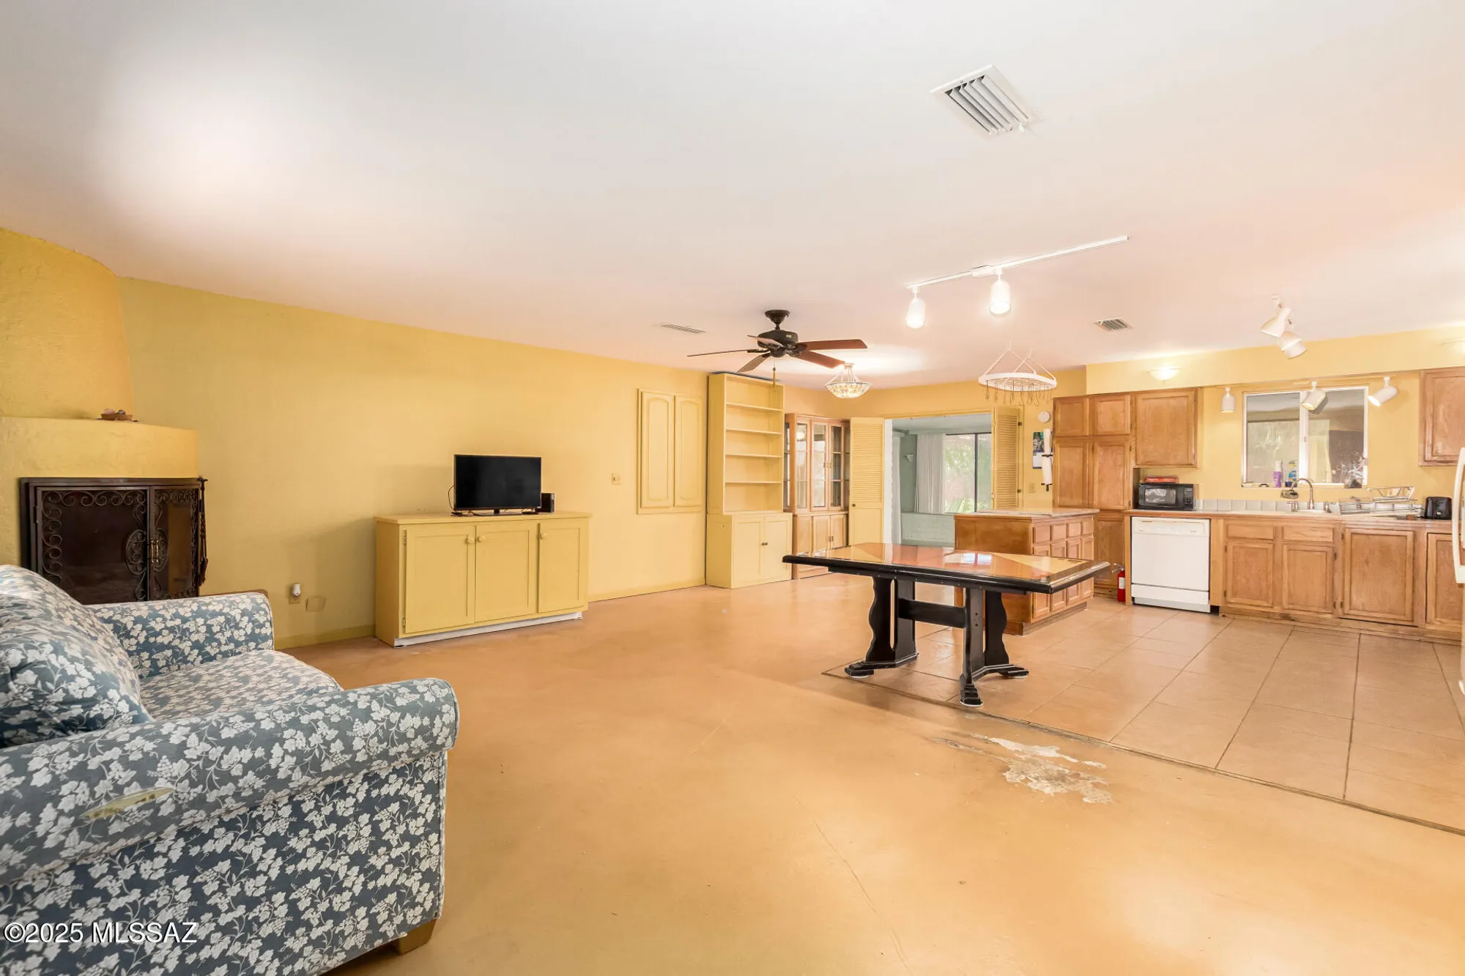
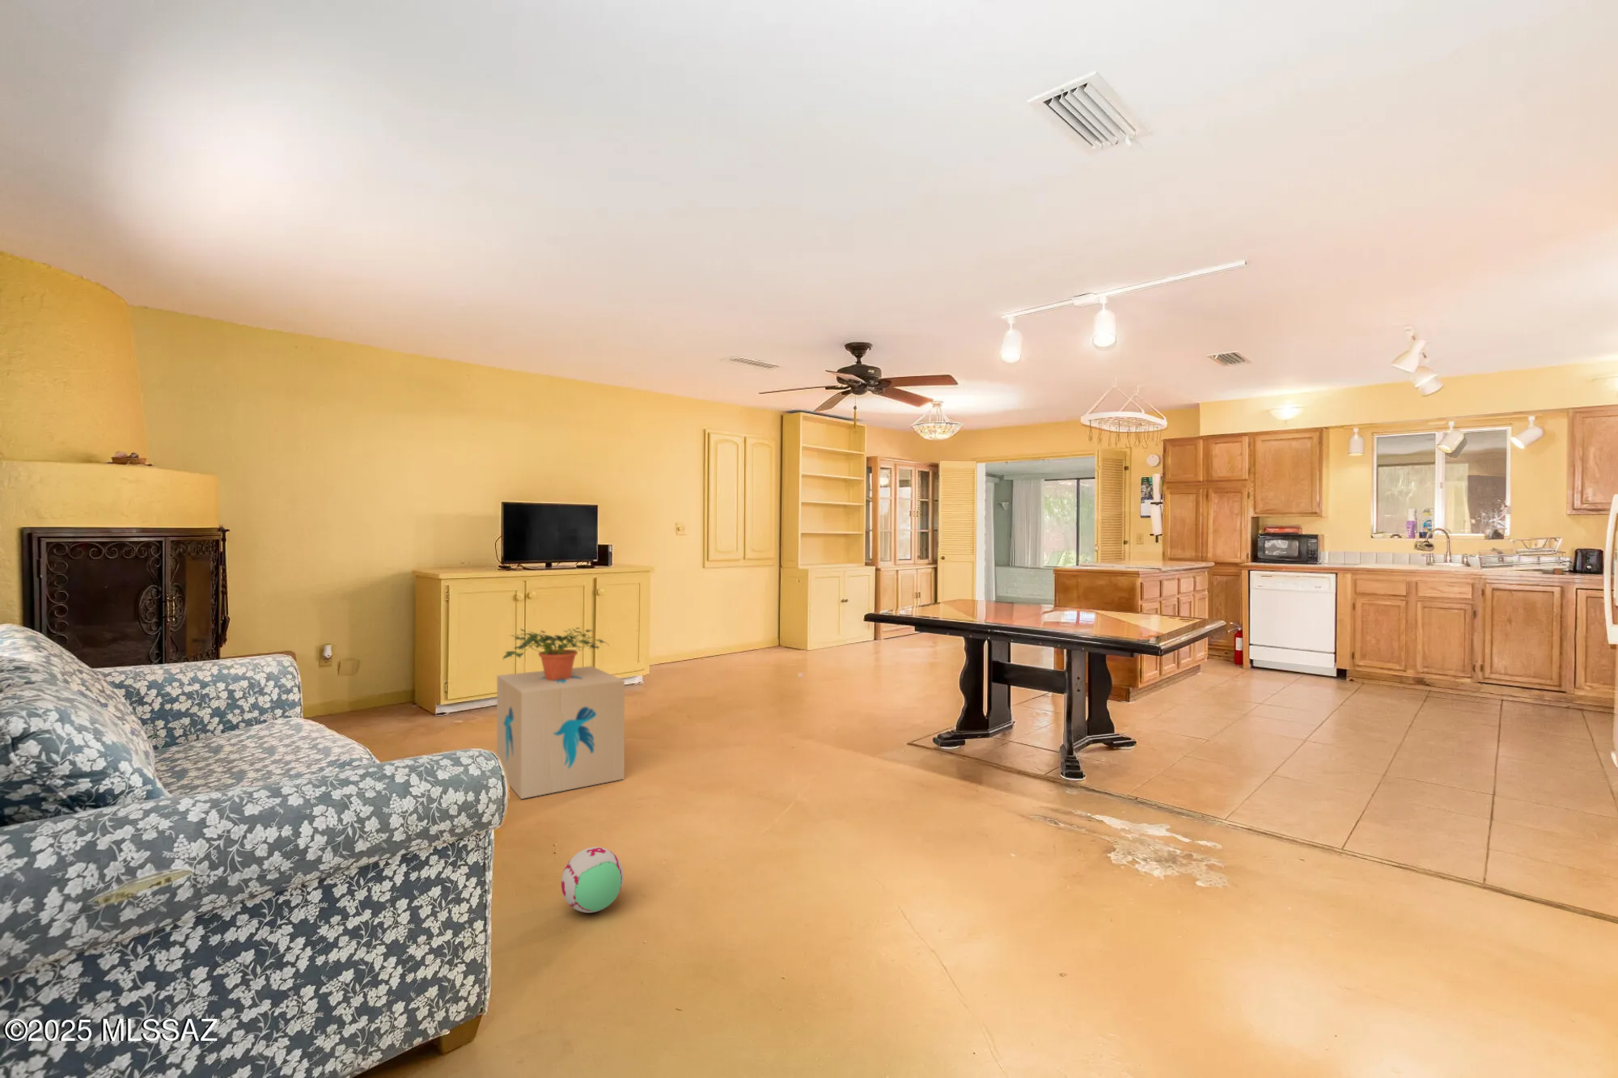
+ decorative ball (592, 879)
+ potted plant (553, 651)
+ cardboard box (559, 727)
